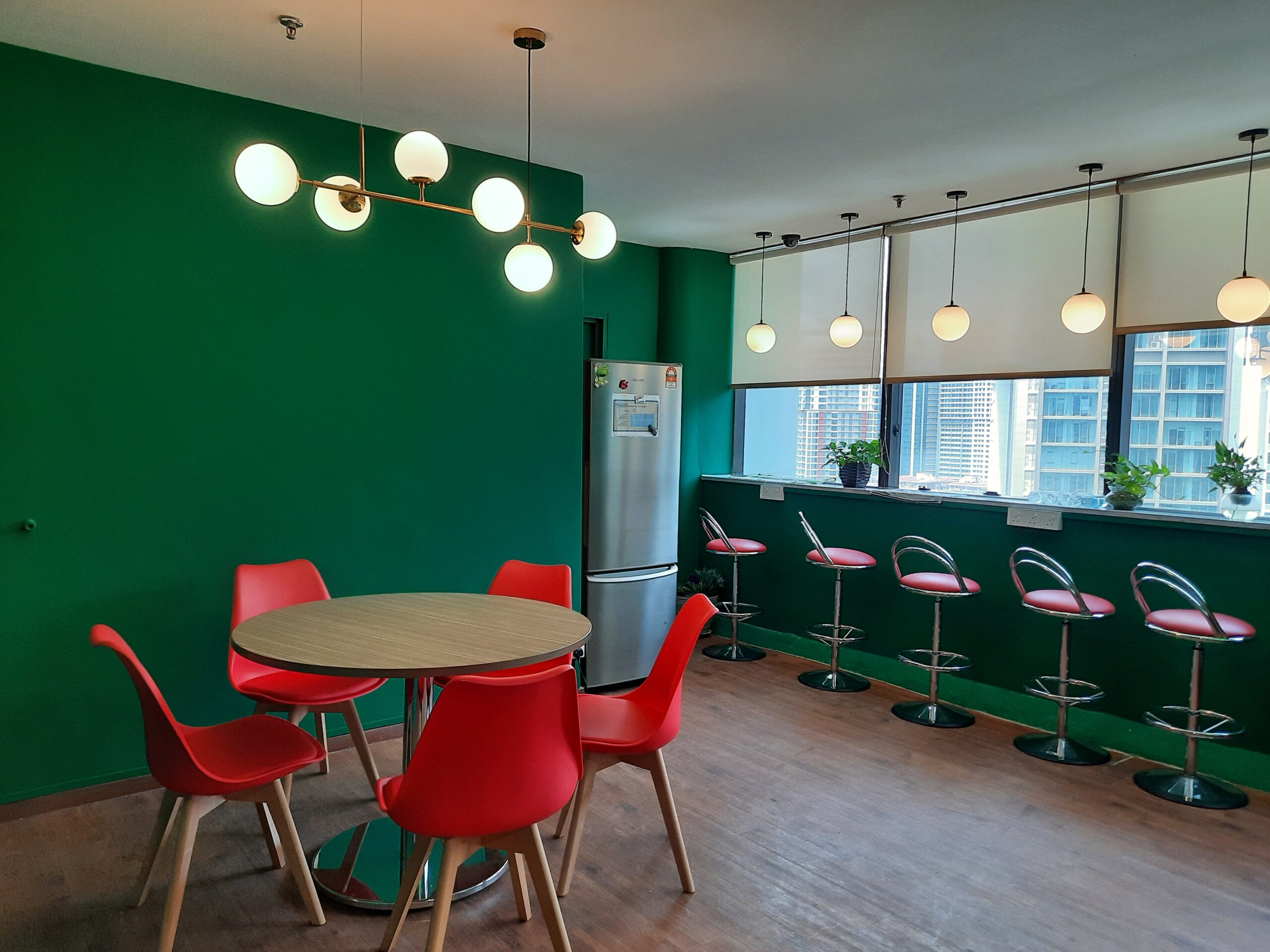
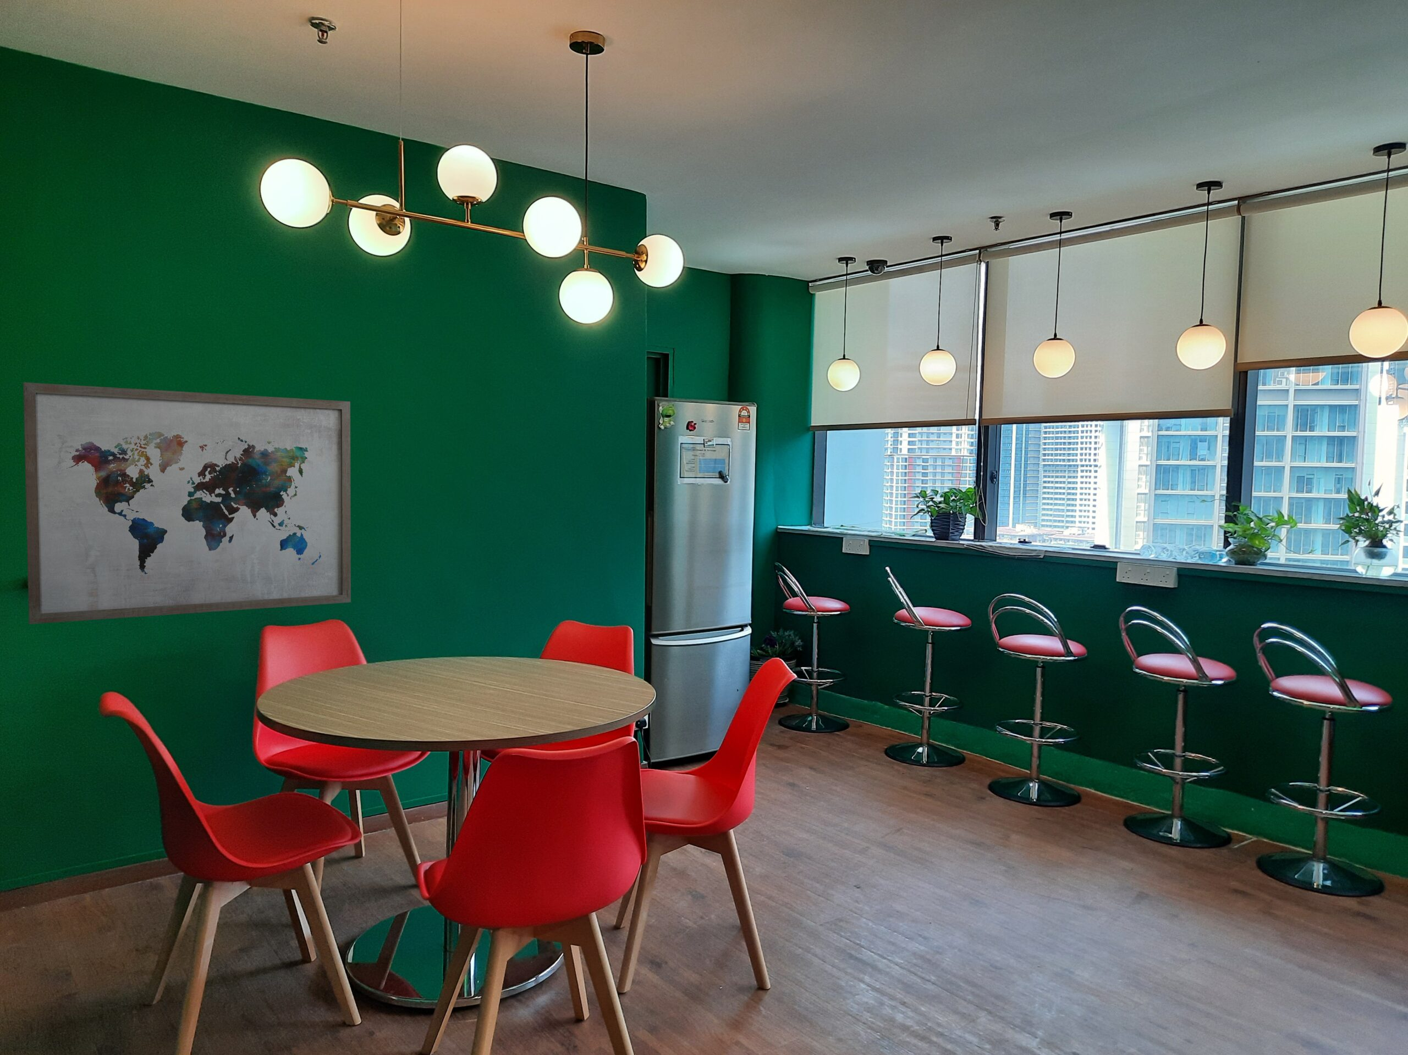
+ wall art (203, 503)
